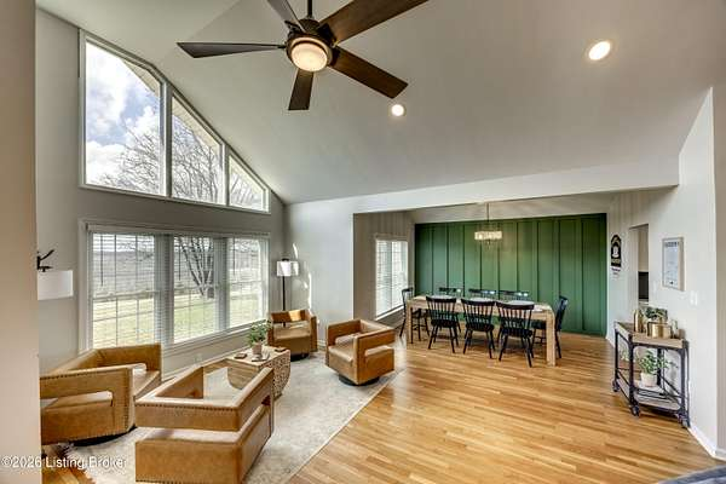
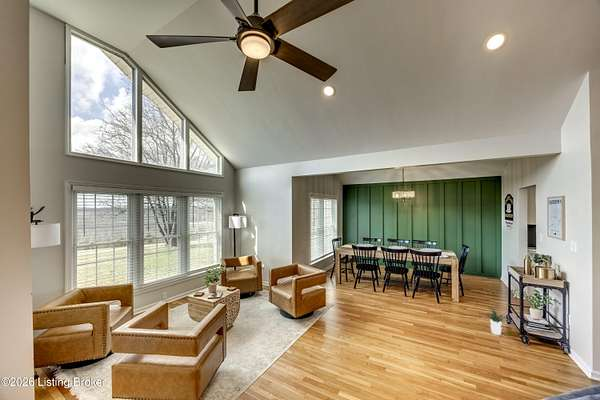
+ potted plant (495, 322)
